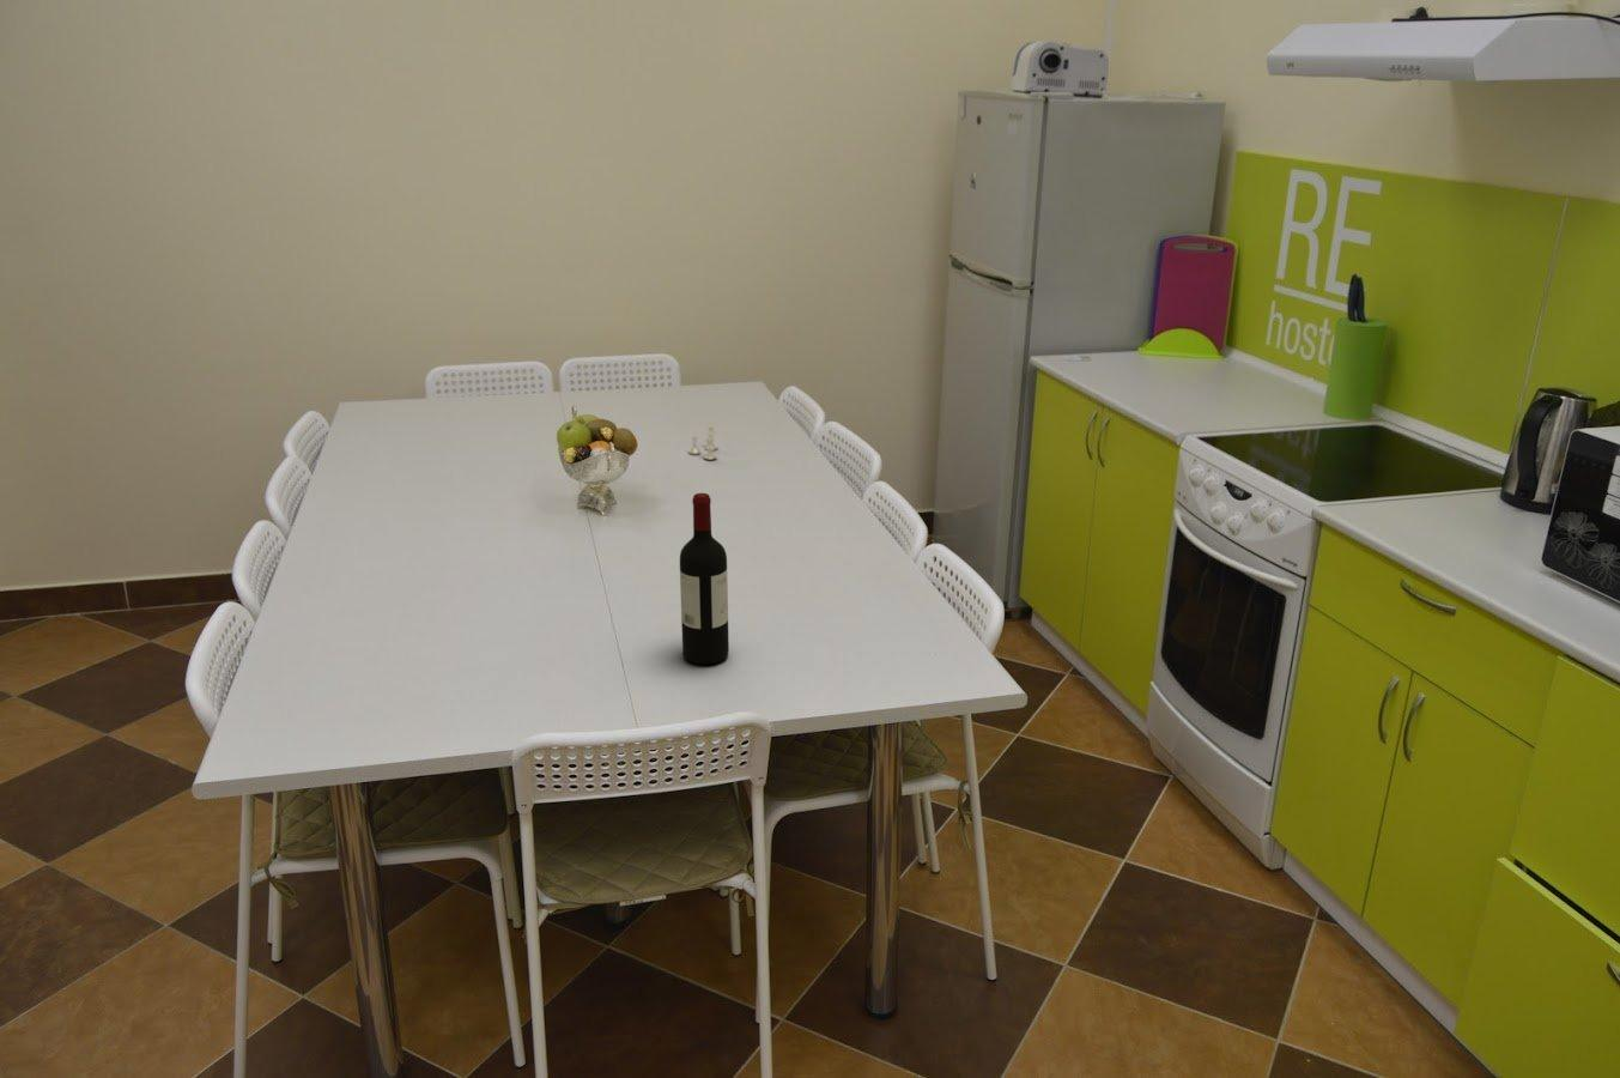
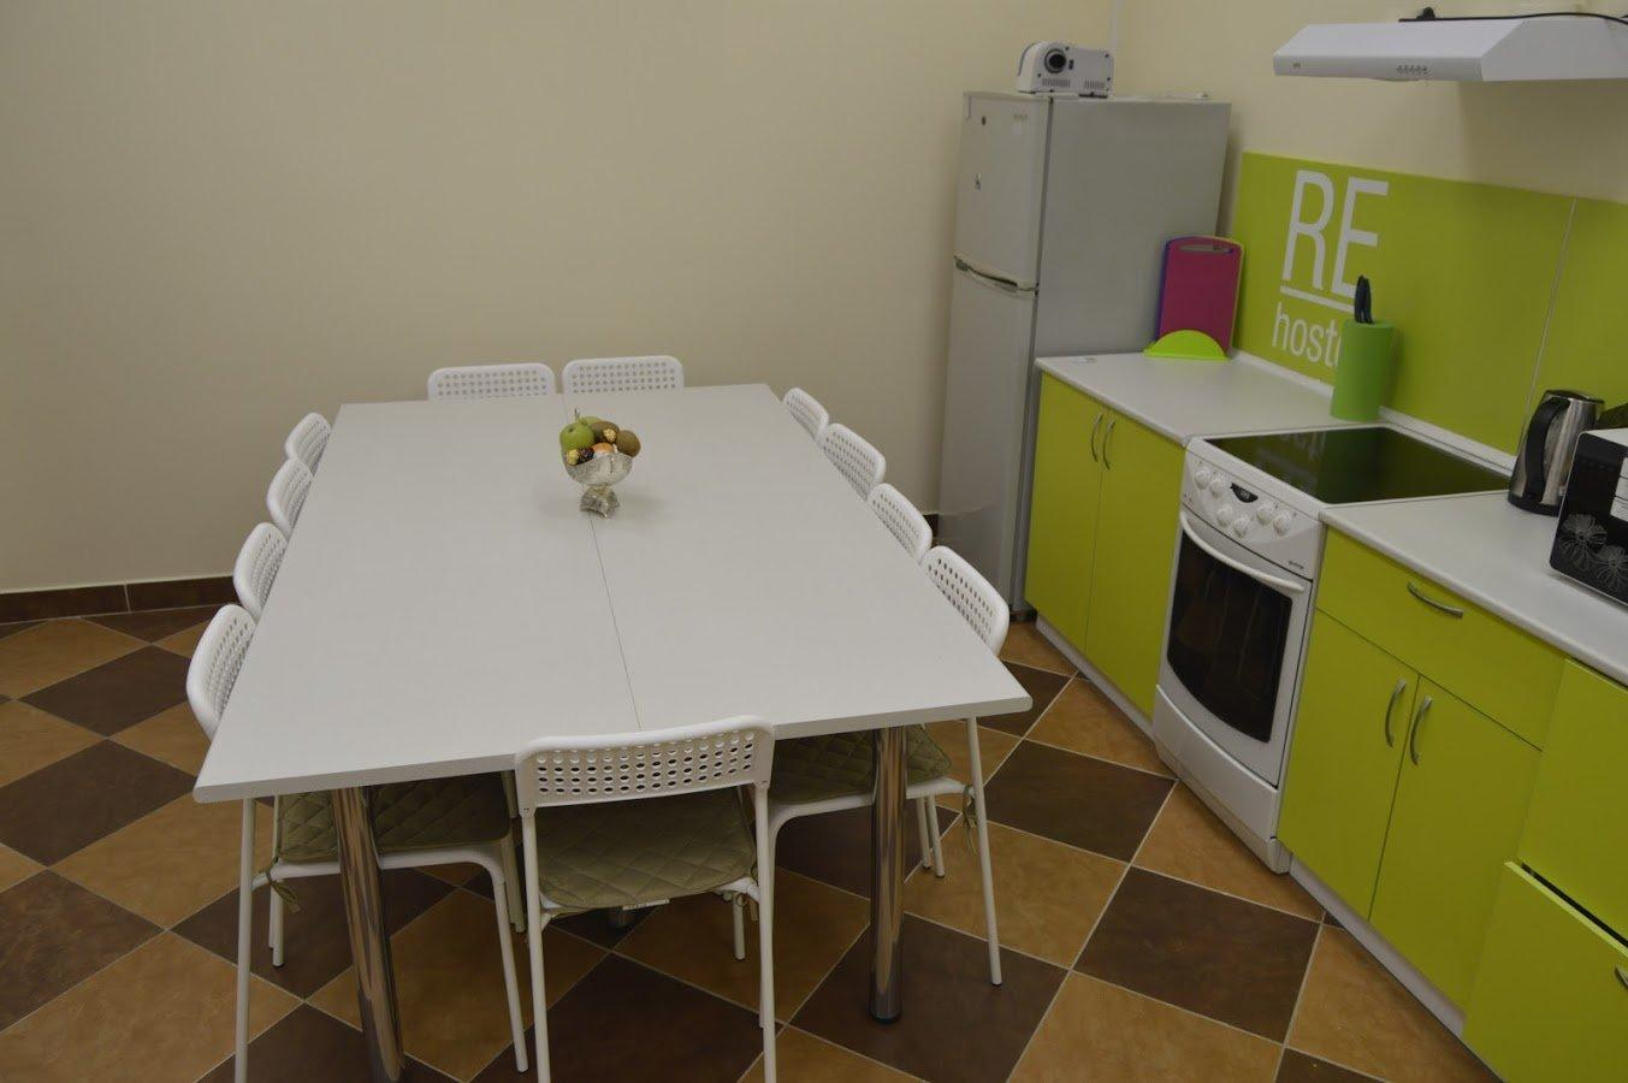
- wine bottle (702, 578)
- salt and pepper shaker set (705, 438)
